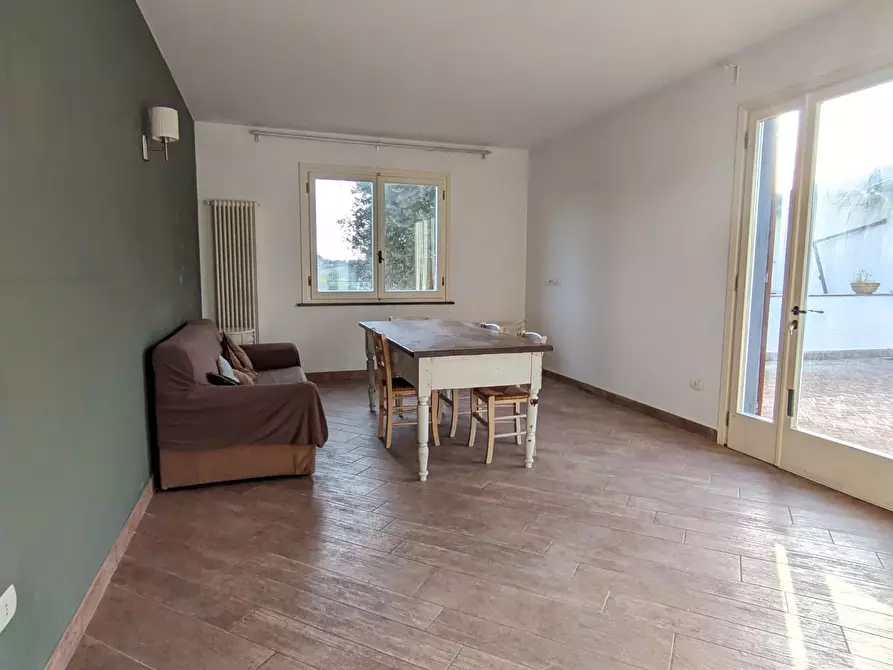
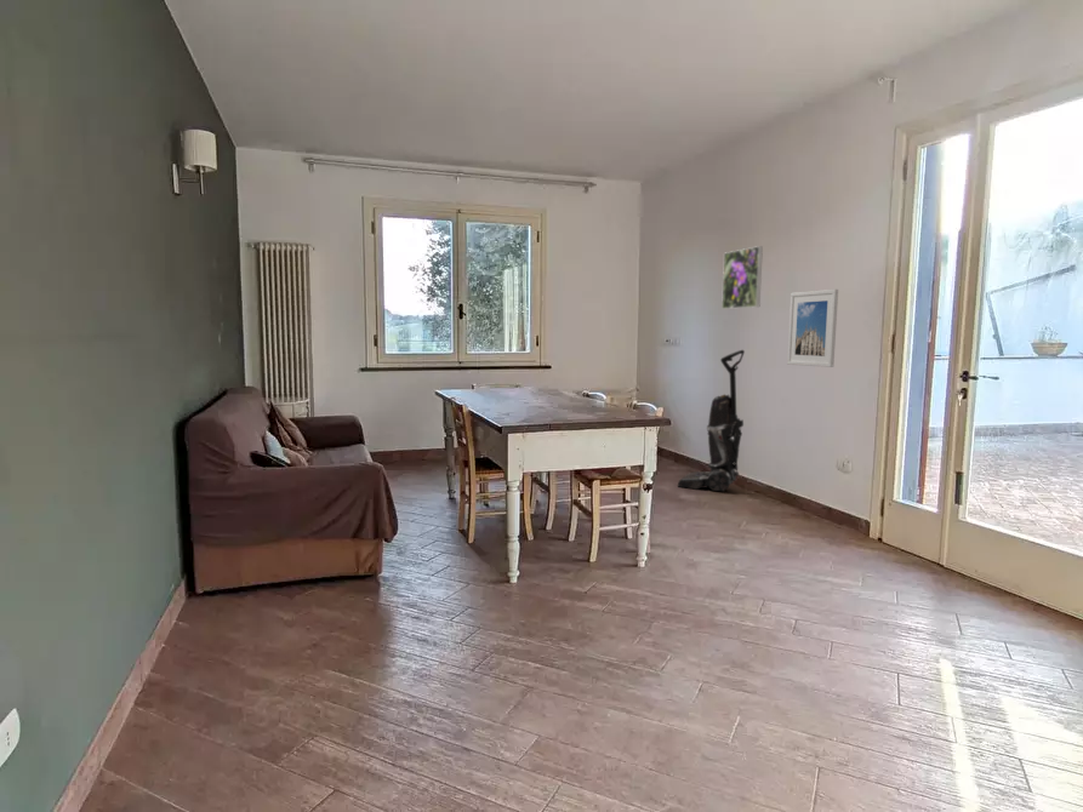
+ vacuum cleaner (709, 418)
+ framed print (811, 328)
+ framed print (741, 279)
